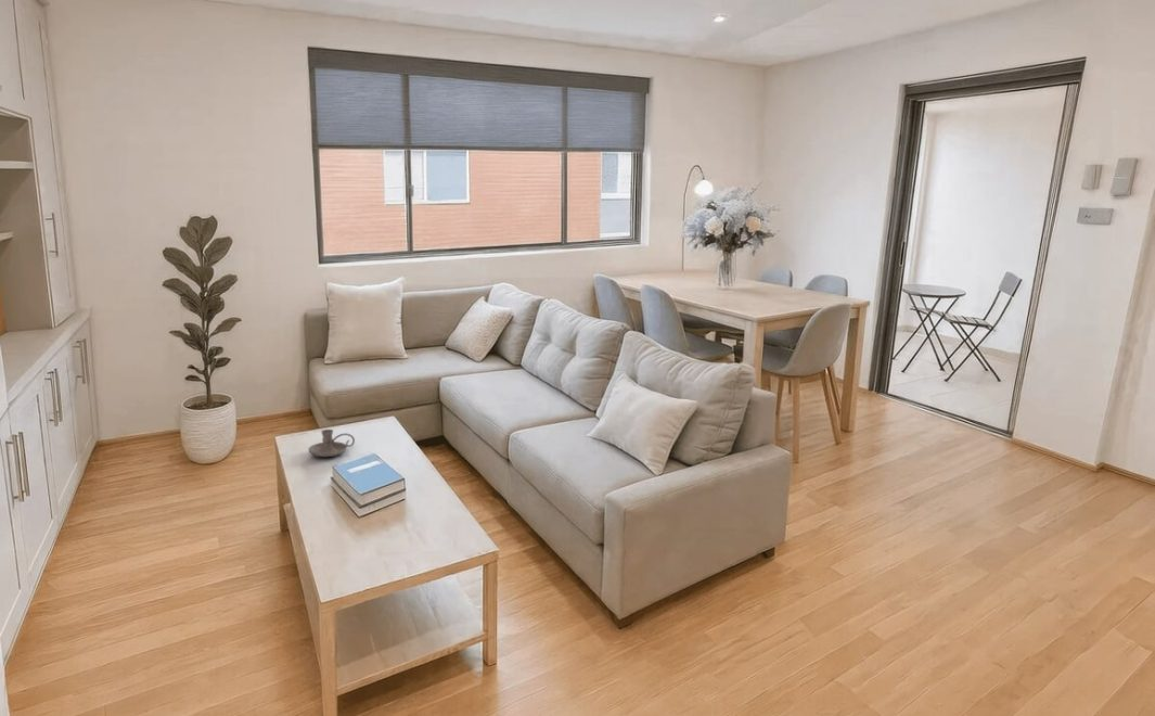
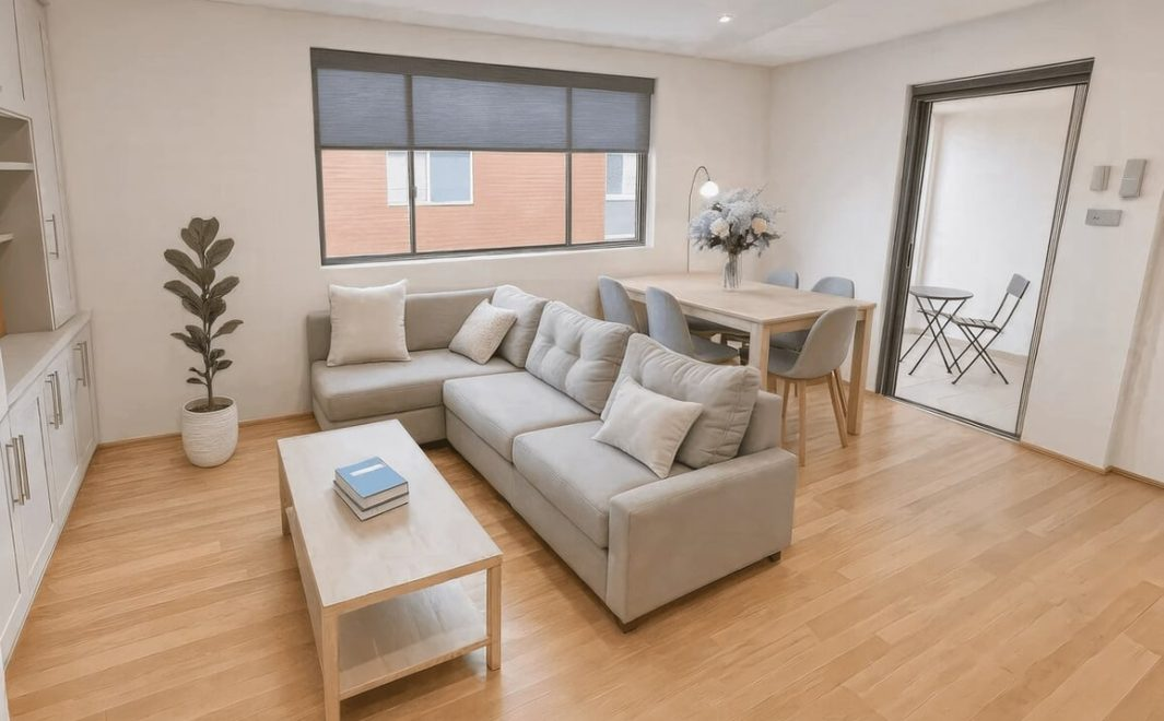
- candle holder (332, 442)
